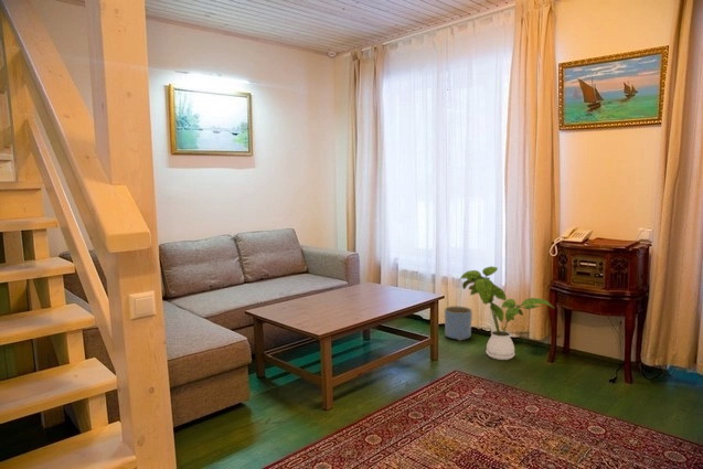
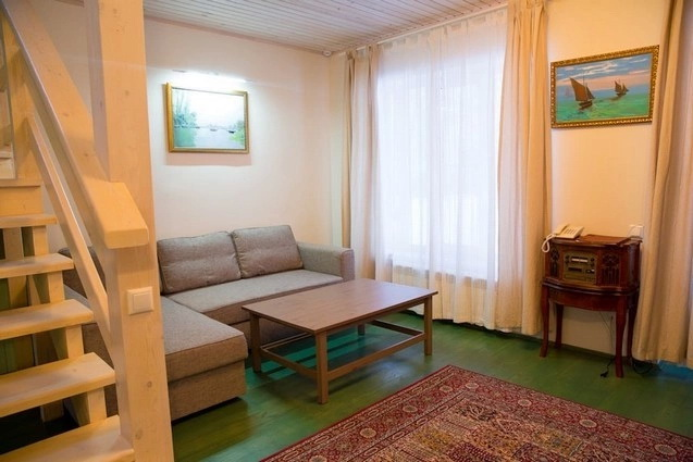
- house plant (496, 313)
- planter (458, 322)
